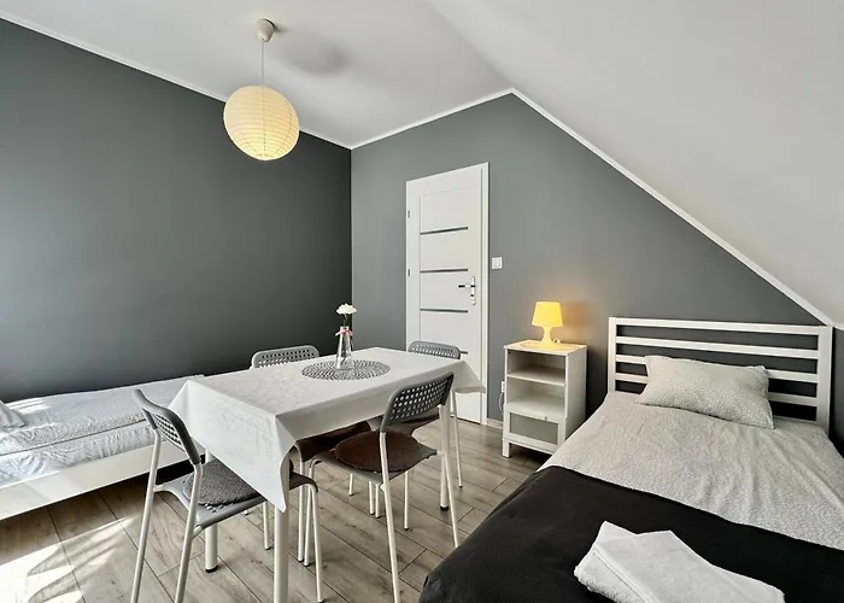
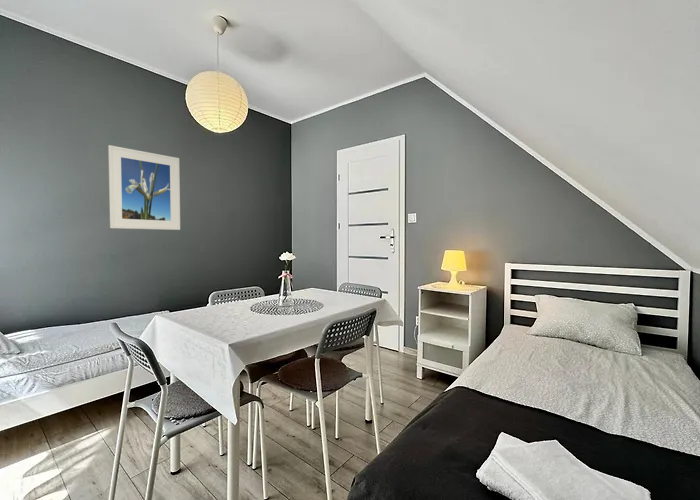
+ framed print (147, 190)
